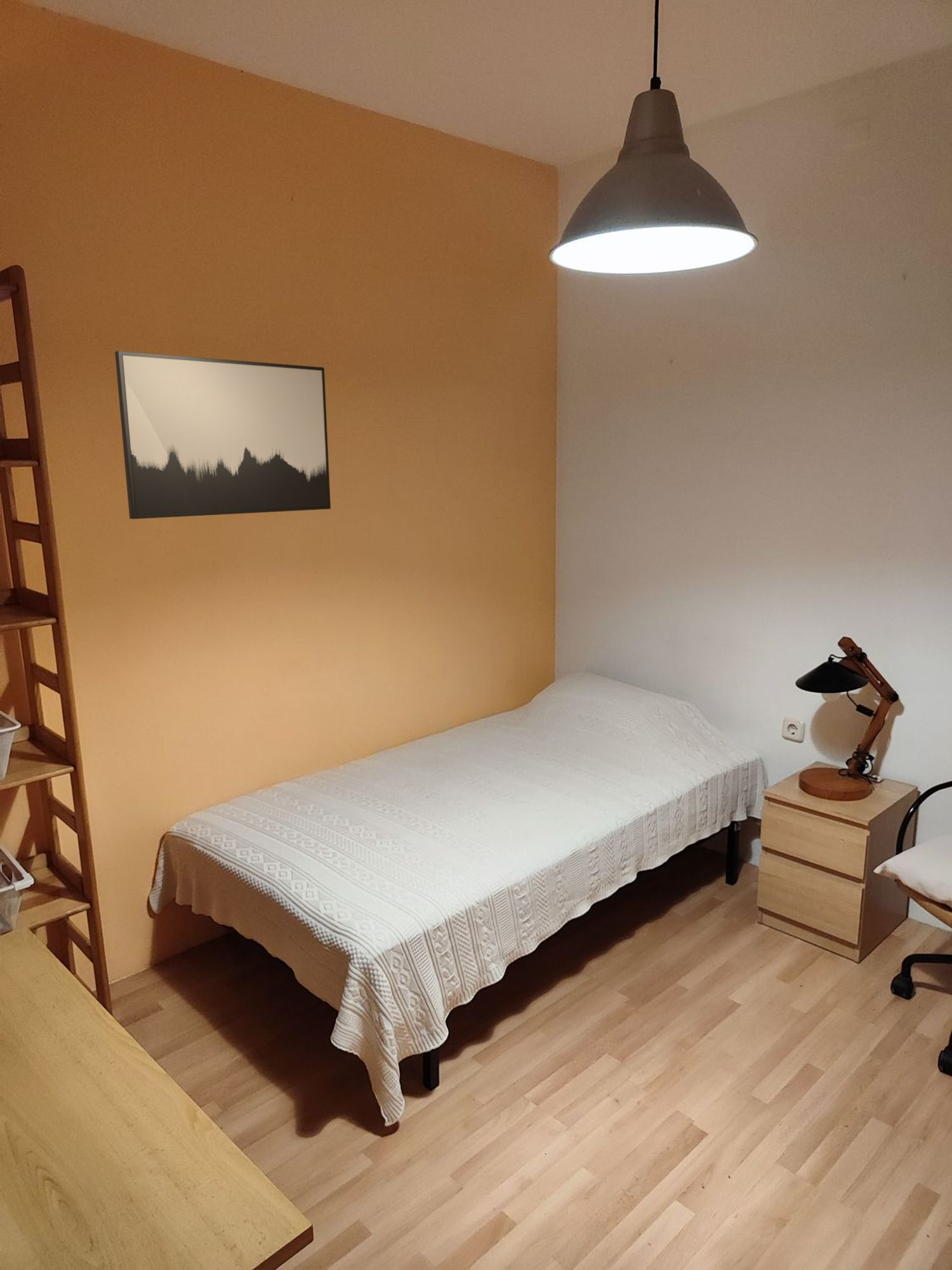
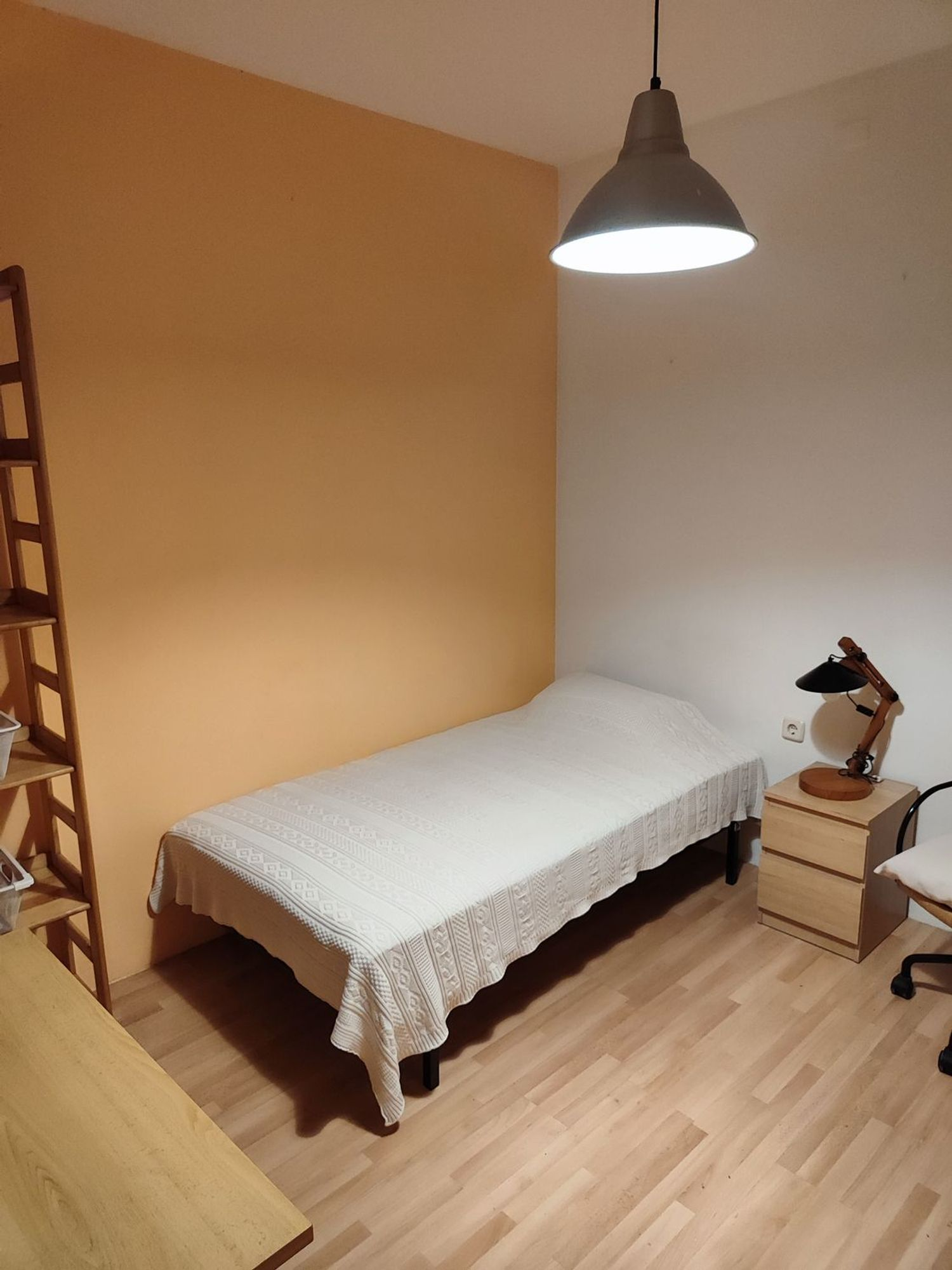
- wall art (233, 438)
